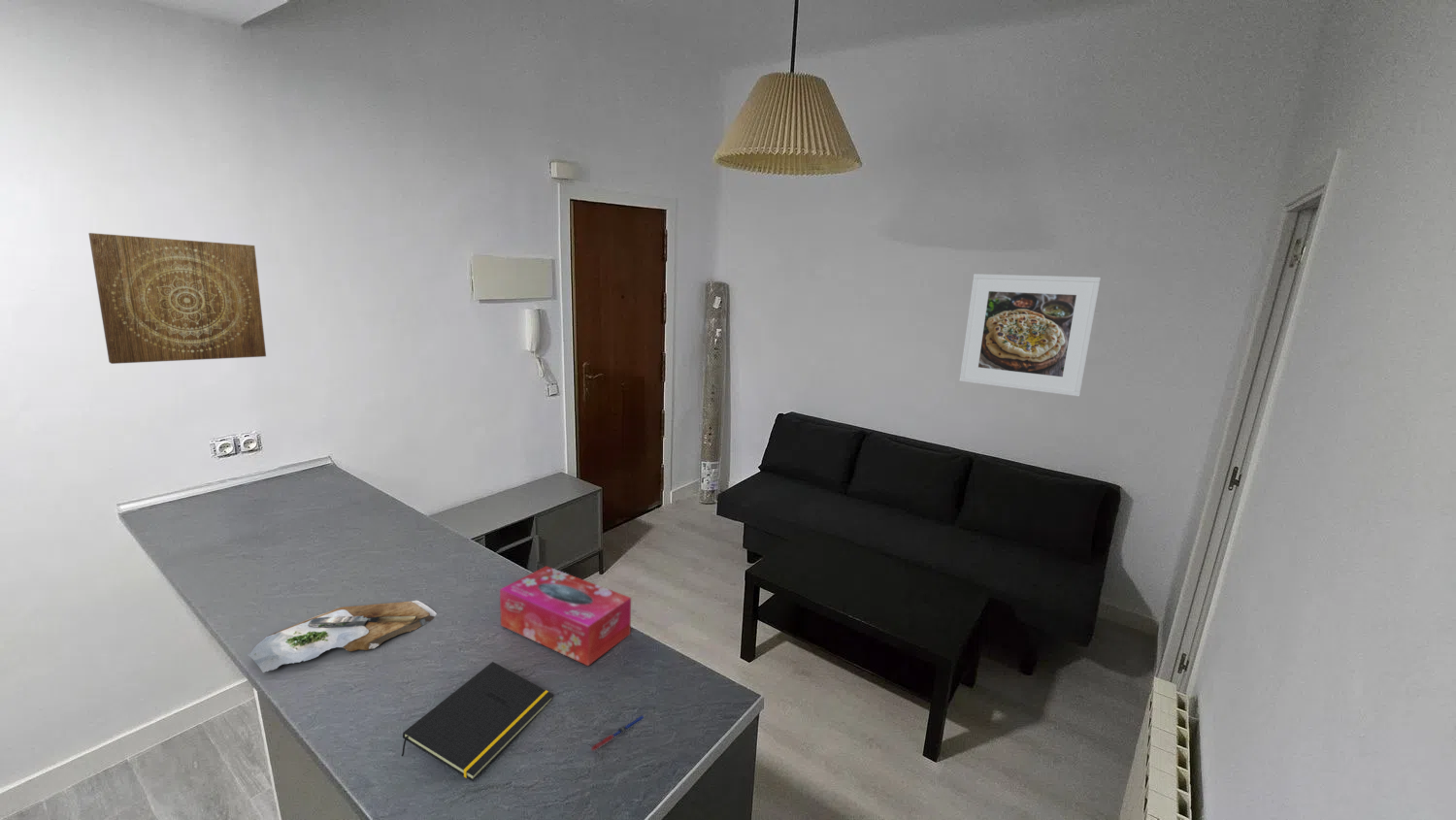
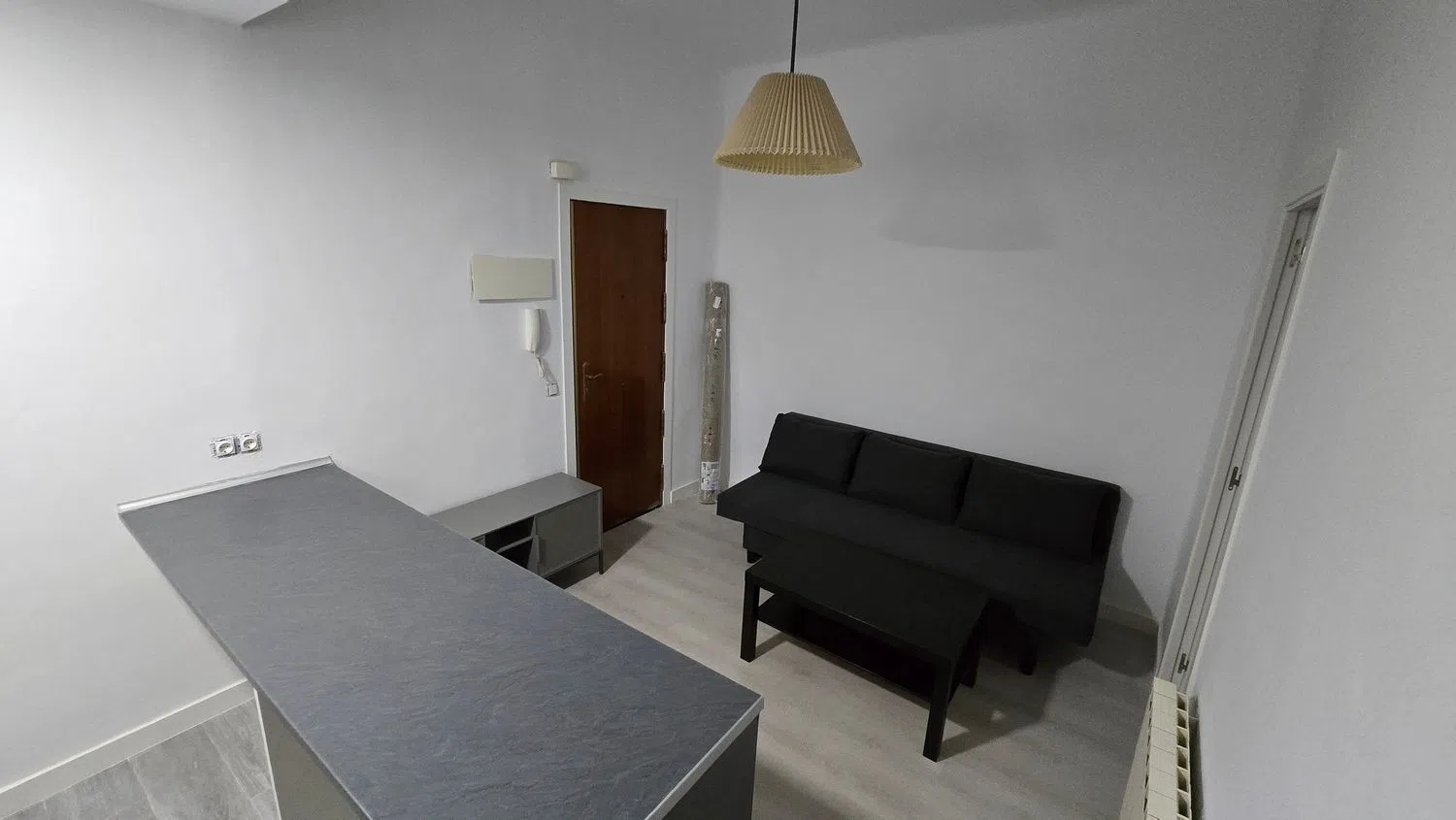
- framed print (1025, 333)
- tissue box (565, 611)
- cutting board (345, 627)
- notepad (483, 714)
- pen (620, 730)
- wall art (185, 300)
